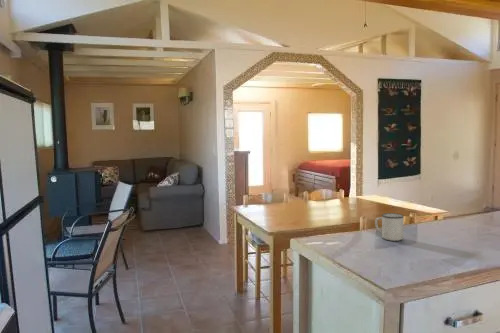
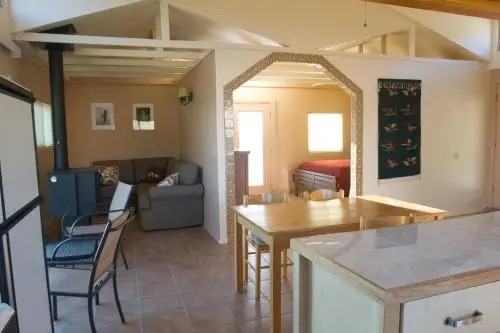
- mug (388, 226)
